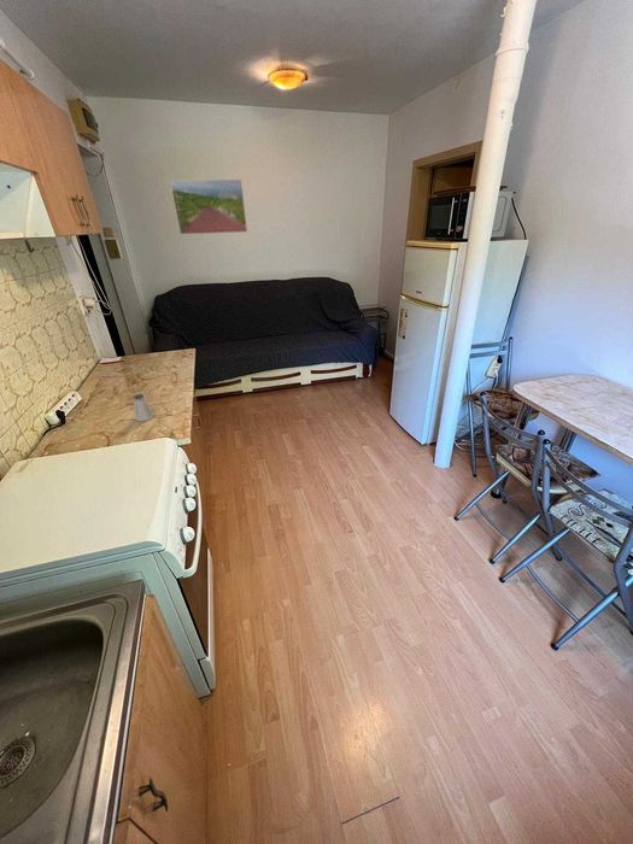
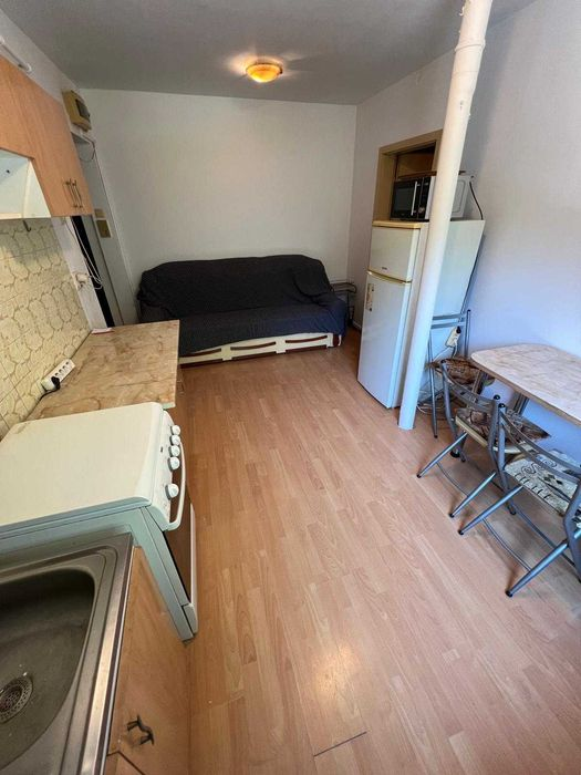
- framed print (210, 207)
- saltshaker (141, 406)
